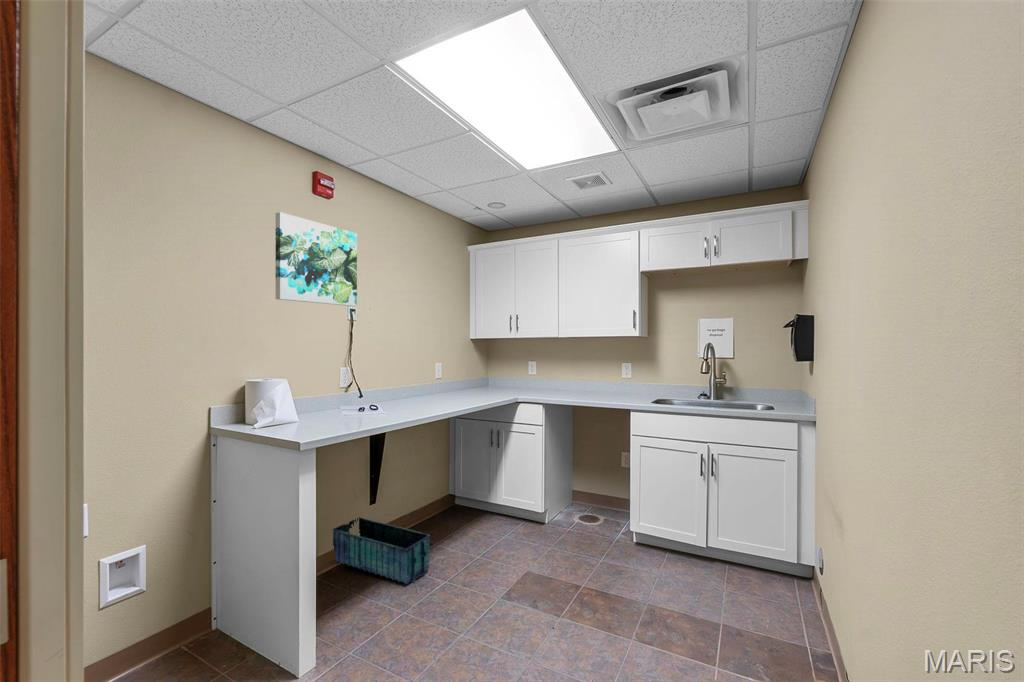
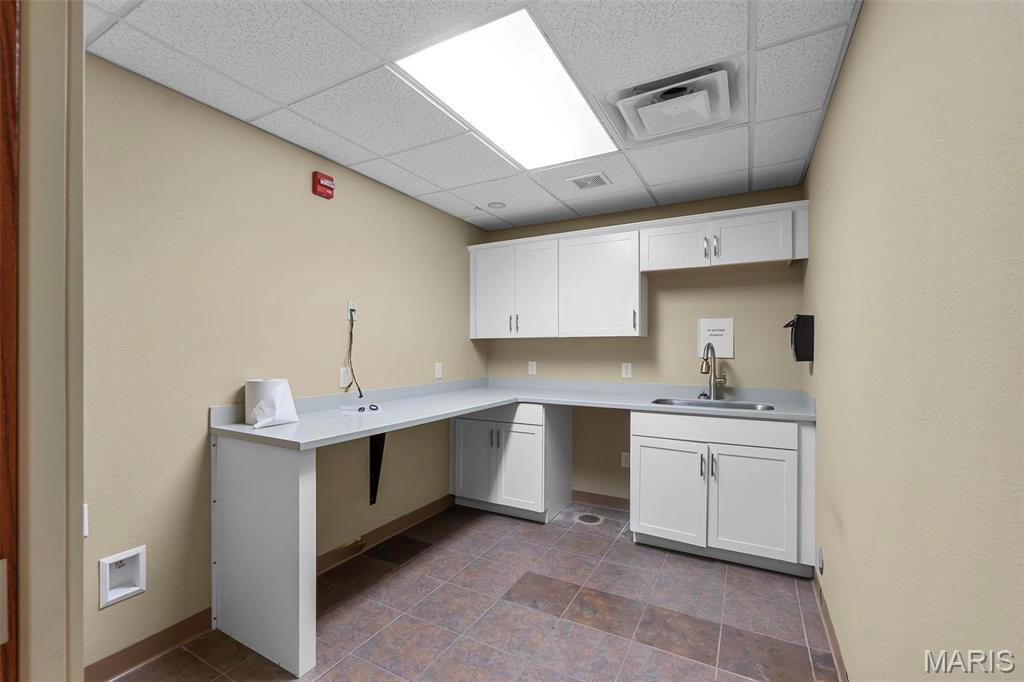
- wall art (319, 263)
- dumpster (381, 550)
